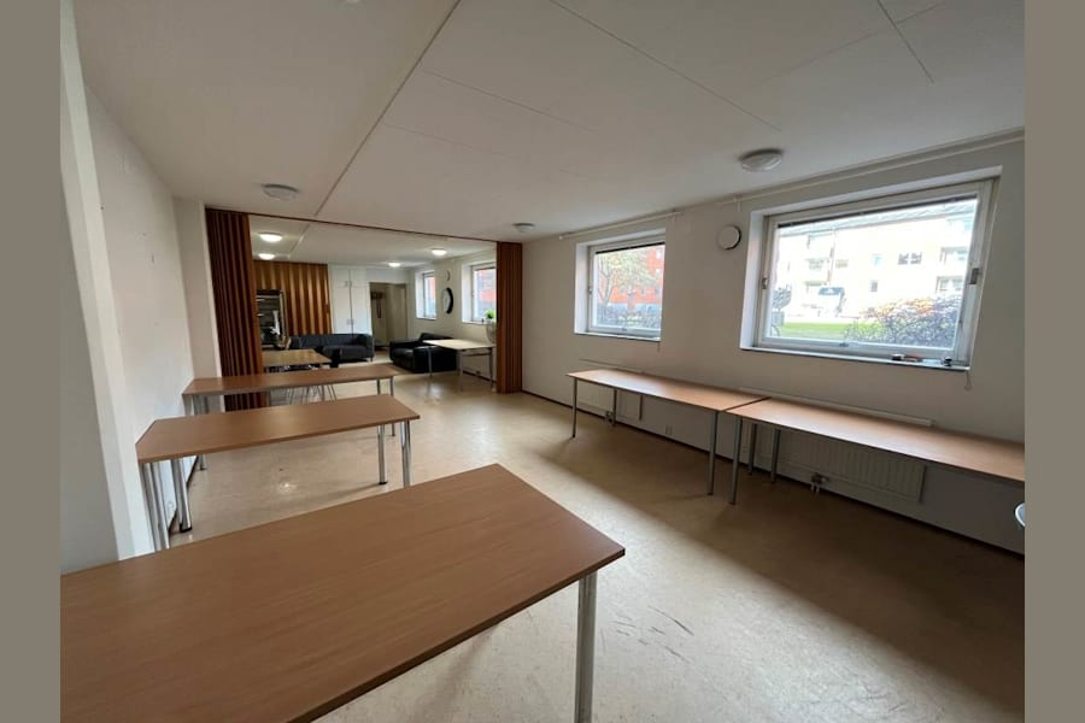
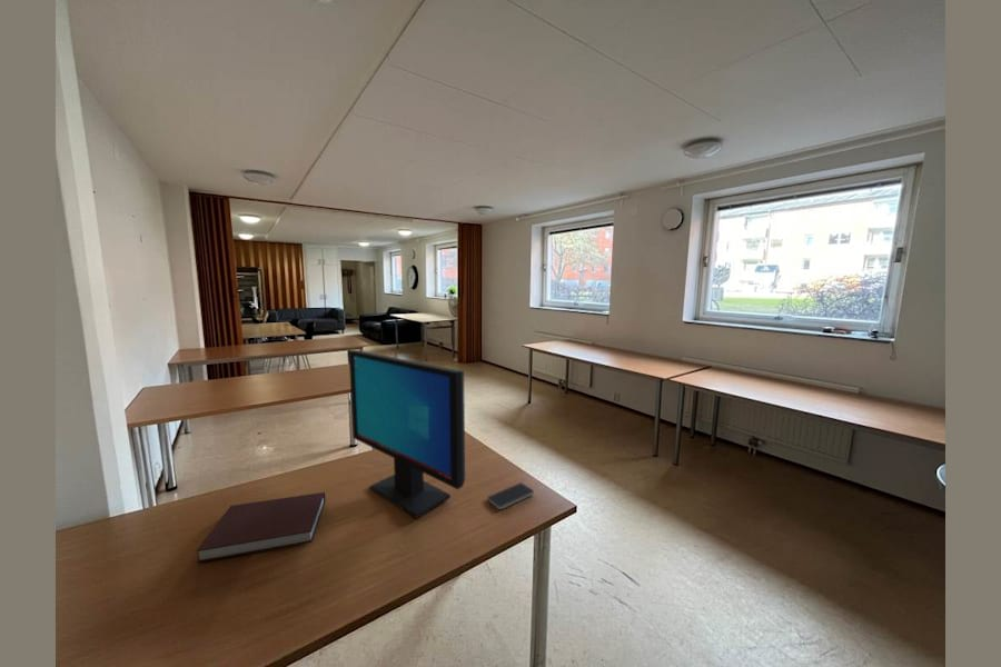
+ computer monitor (406, 427)
+ notebook (268, 522)
+ smartphone (511, 495)
